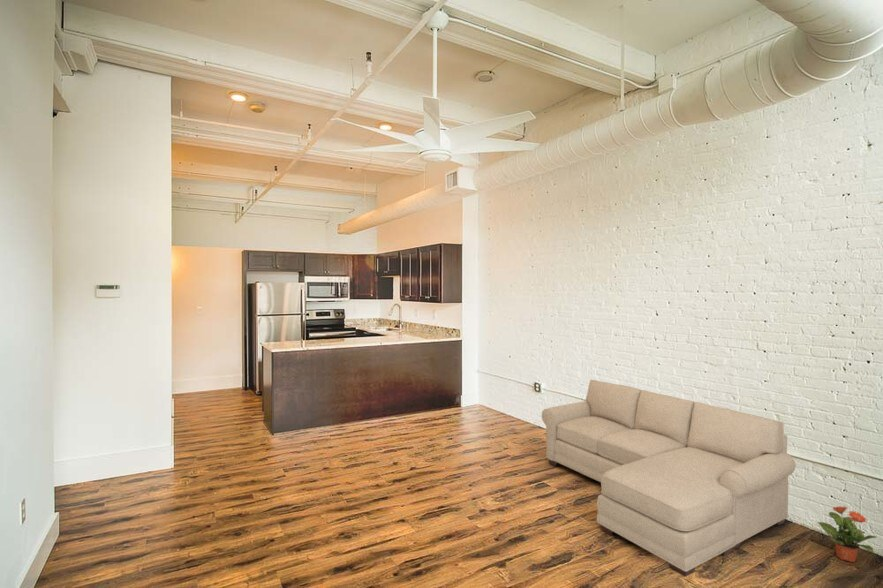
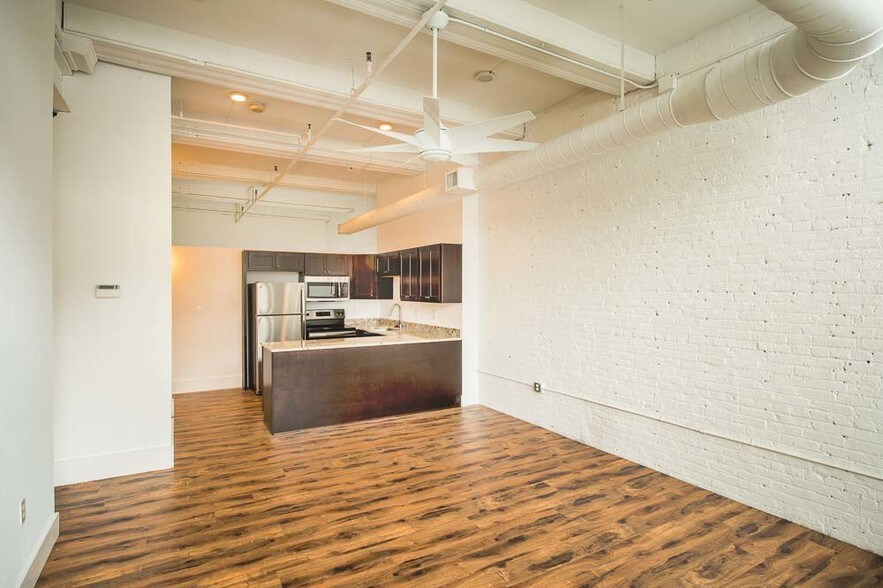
- potted plant (847, 532)
- sofa (628, 449)
